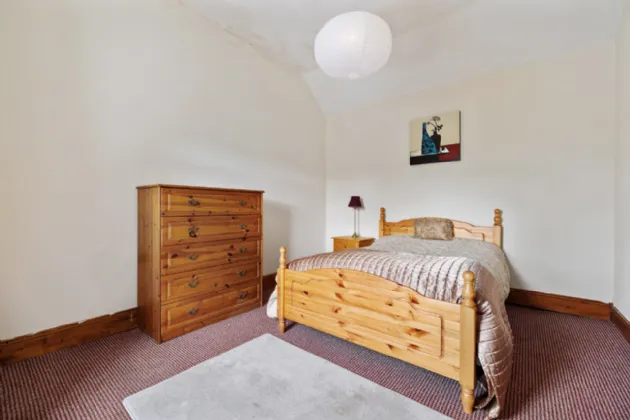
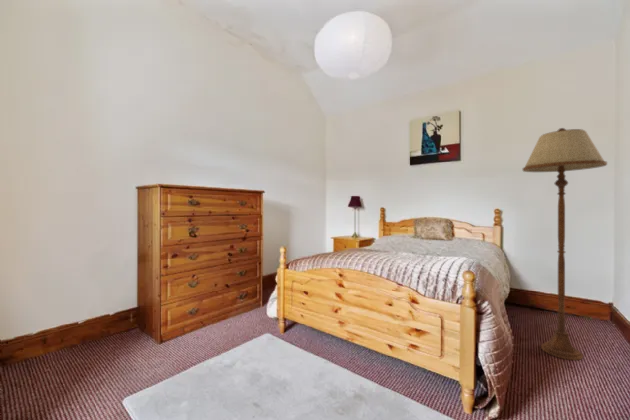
+ floor lamp (561, 240)
